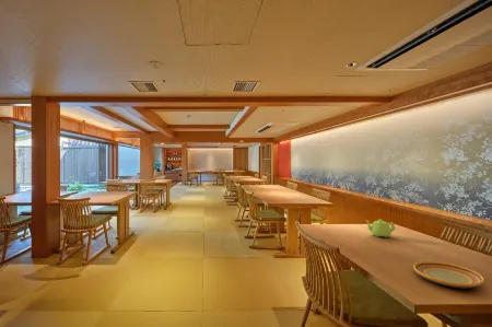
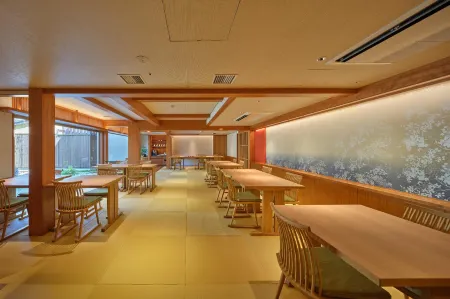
- plate (446, 275)
- teapot (379, 227)
